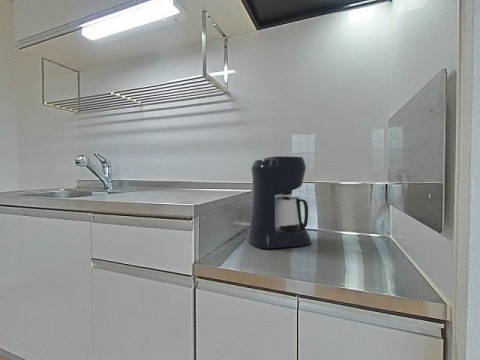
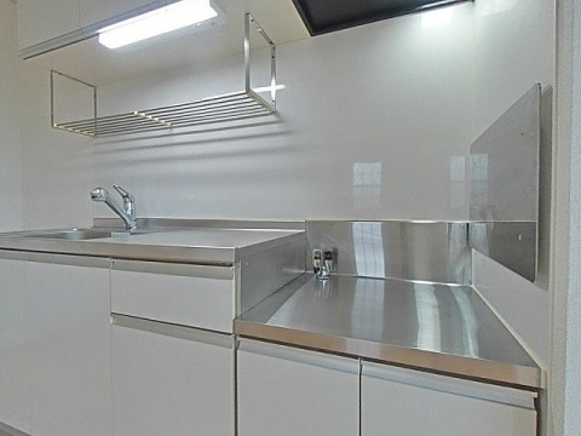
- coffee maker (277, 199)
